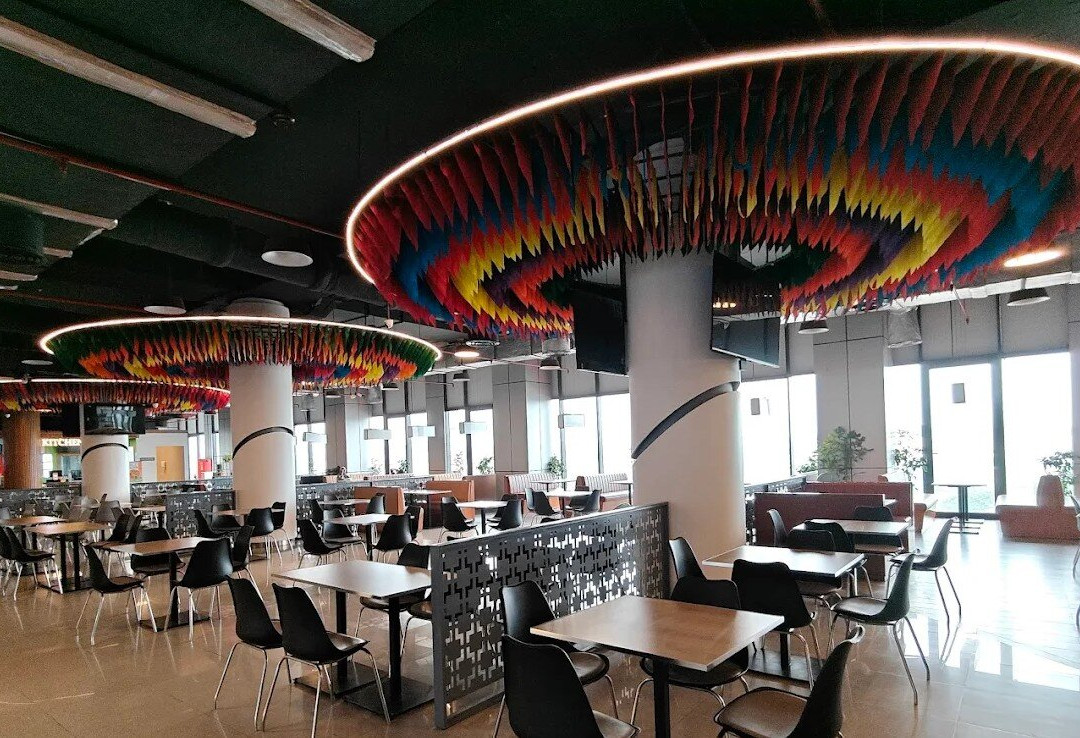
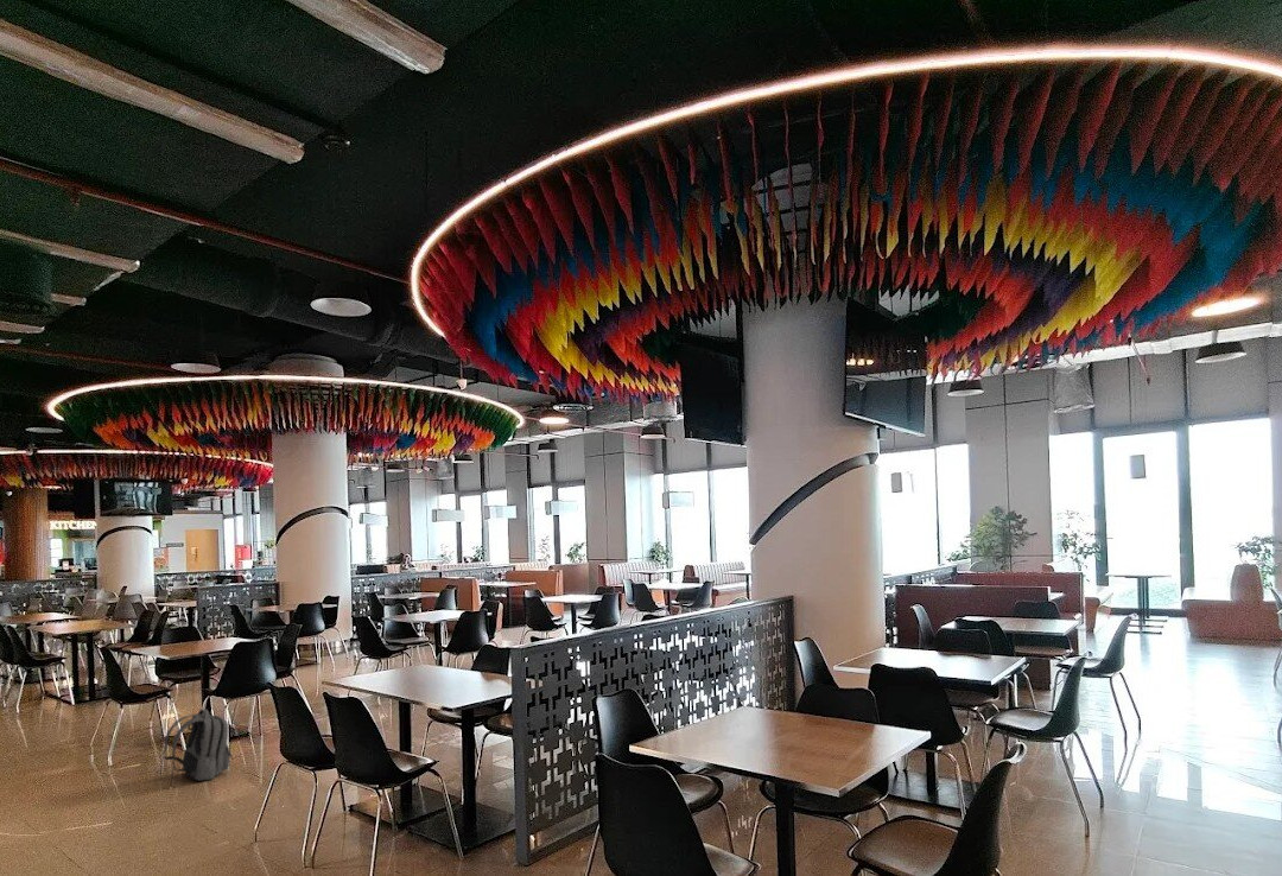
+ backpack (197, 743)
